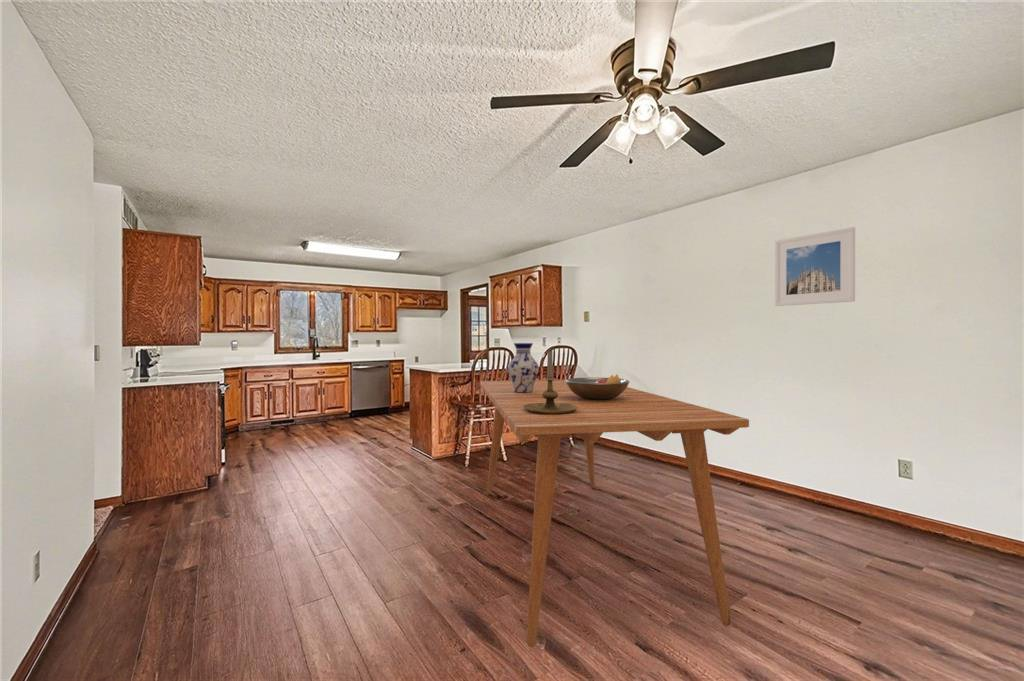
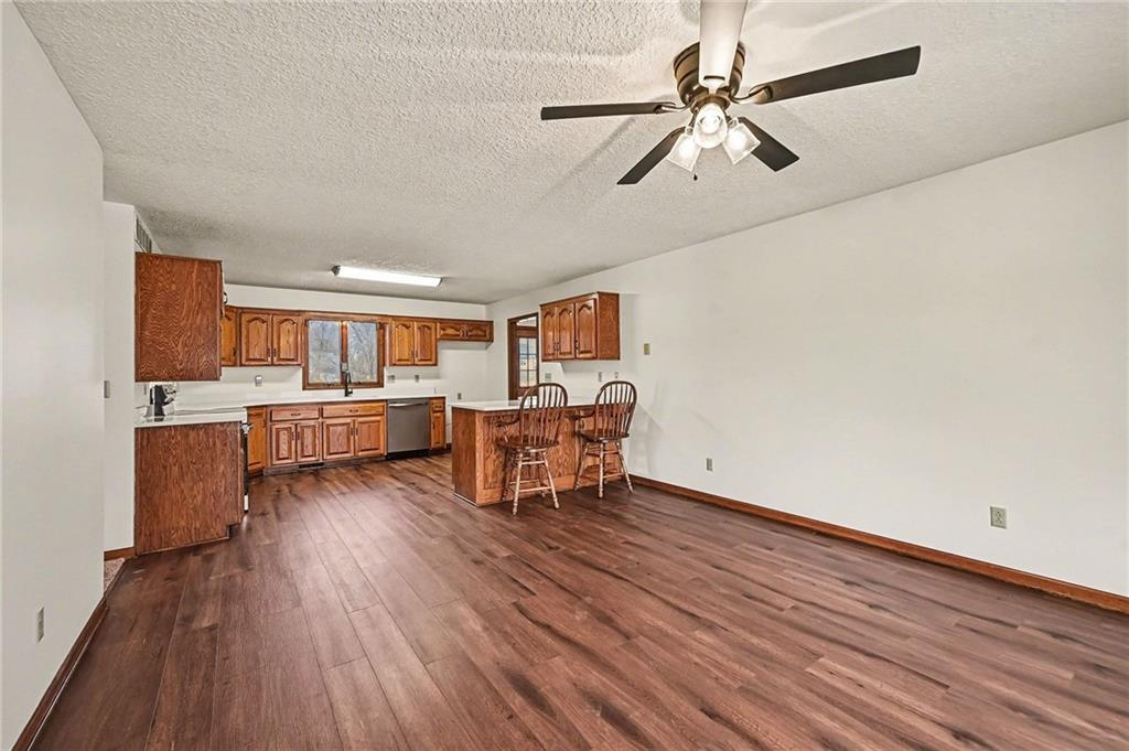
- vase (523, 367)
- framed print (812, 269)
- candle holder (550, 379)
- fruit bowl (597, 386)
- dining table (557, 466)
